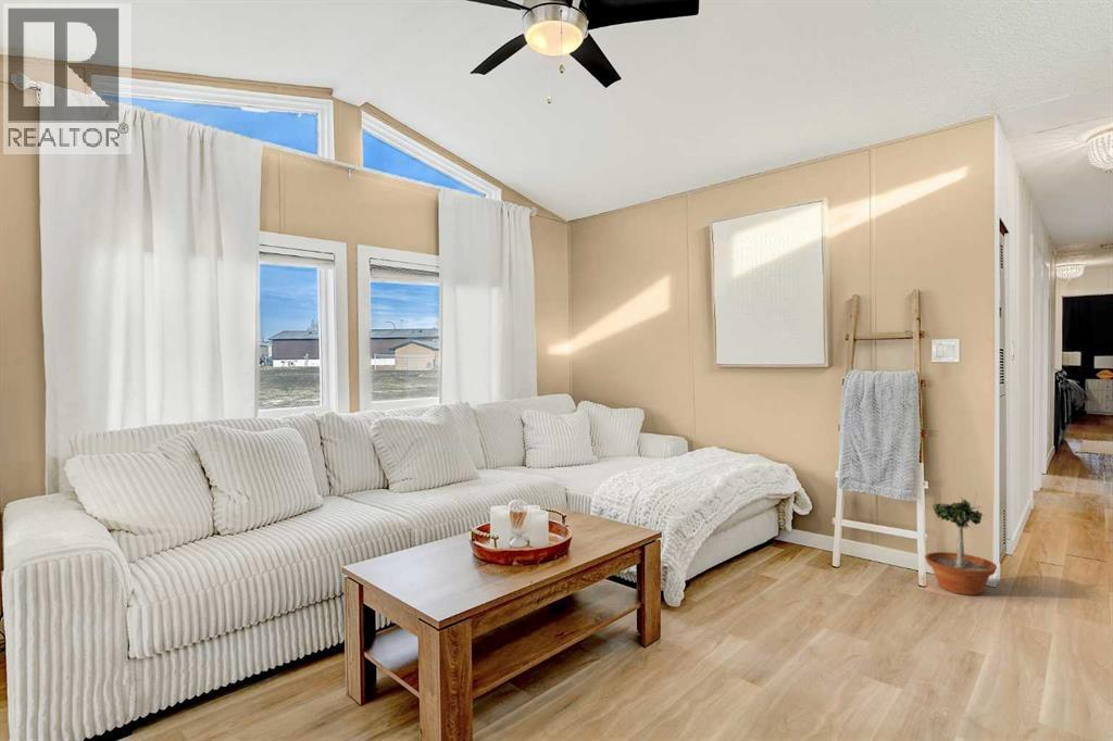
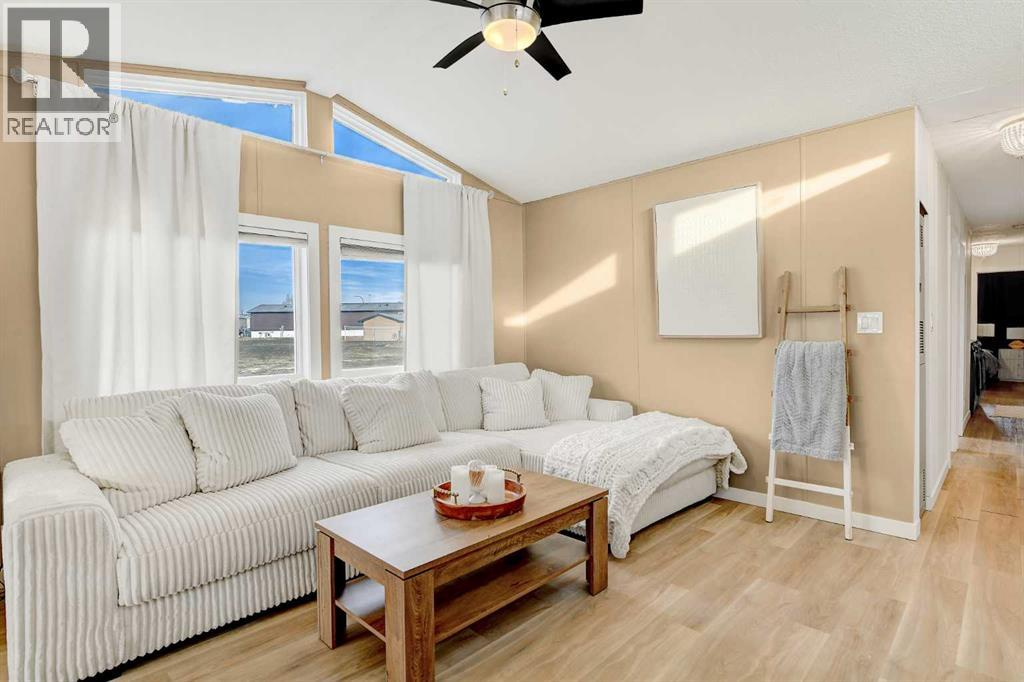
- potted tree (959, 539)
